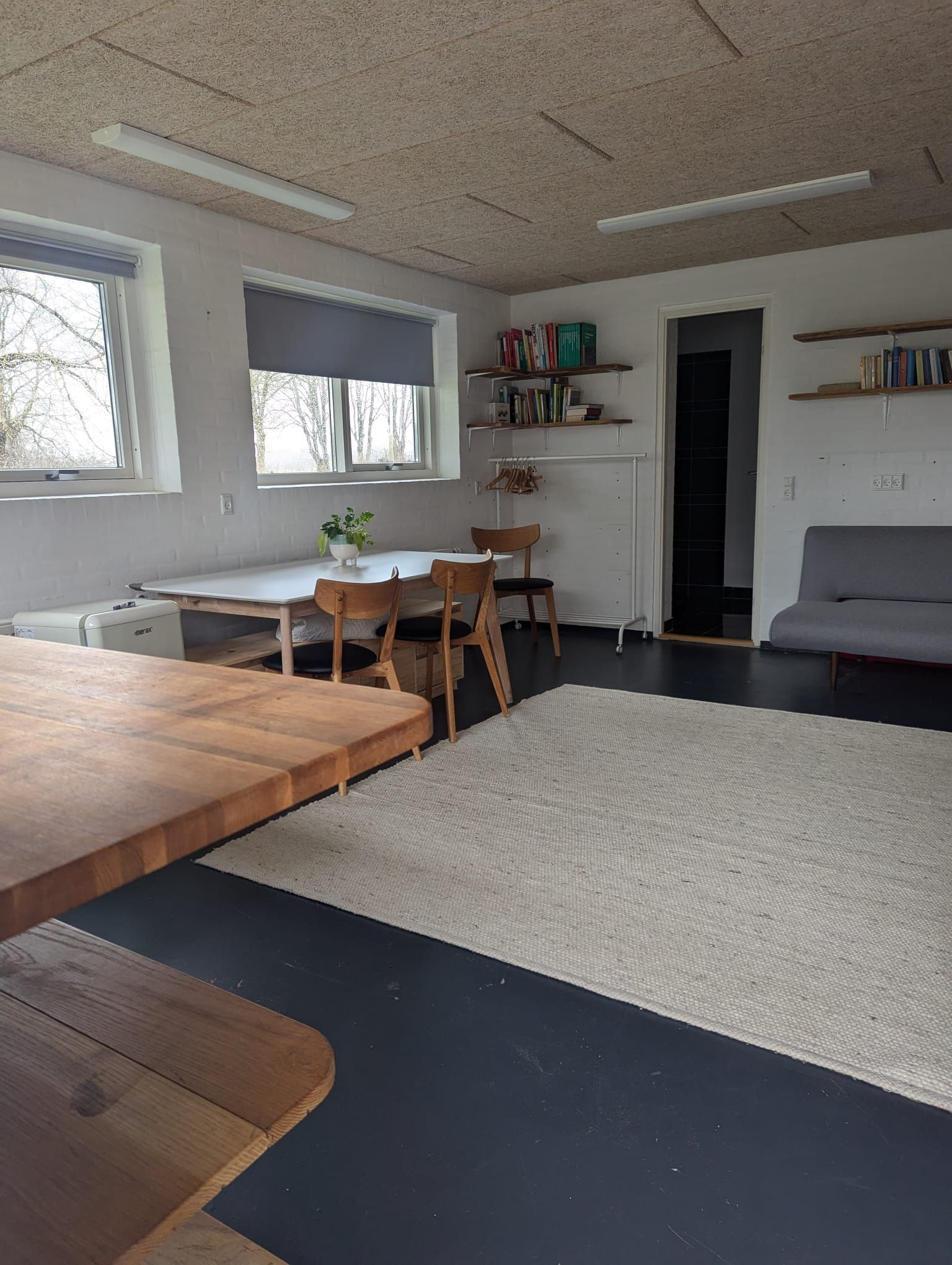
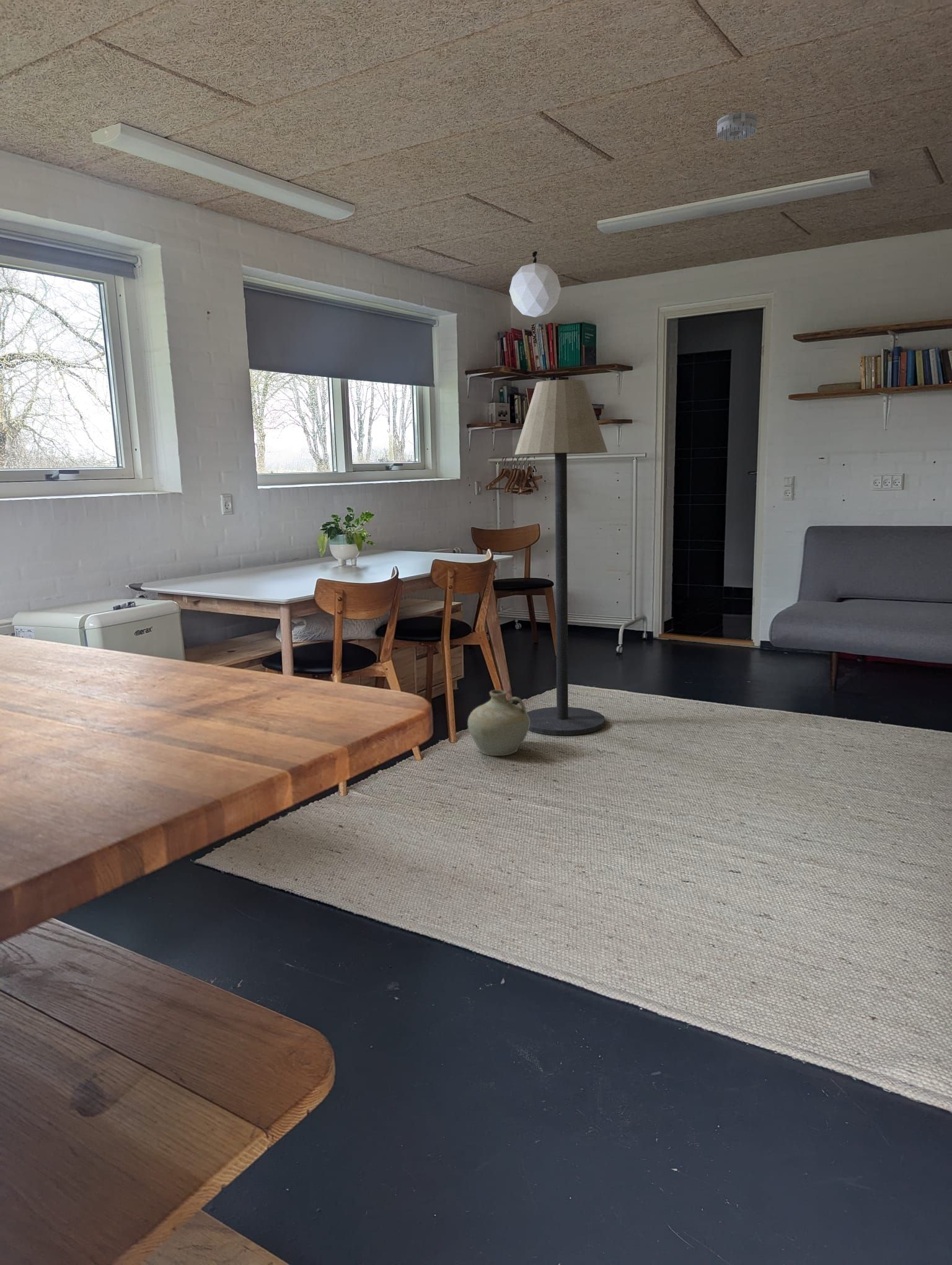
+ pendant lamp (535, 284)
+ smoke detector (736, 125)
+ ceramic jug (498, 721)
+ floor lamp (561, 558)
